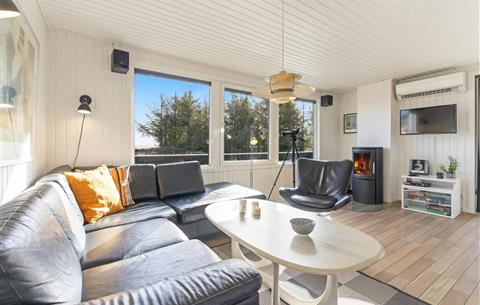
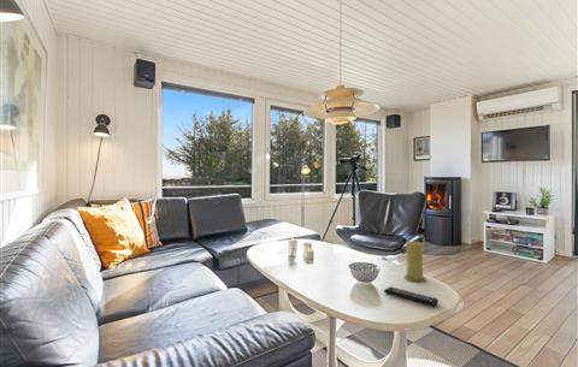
+ remote control (409, 295)
+ candle (414, 260)
